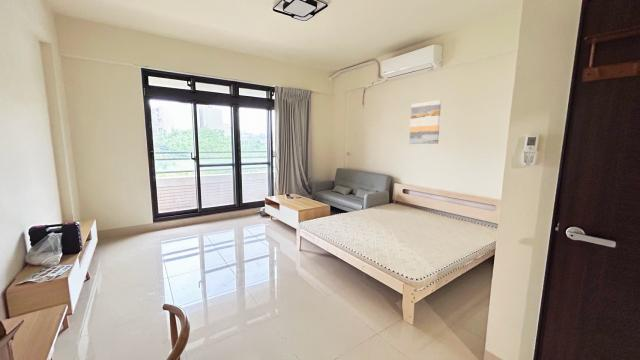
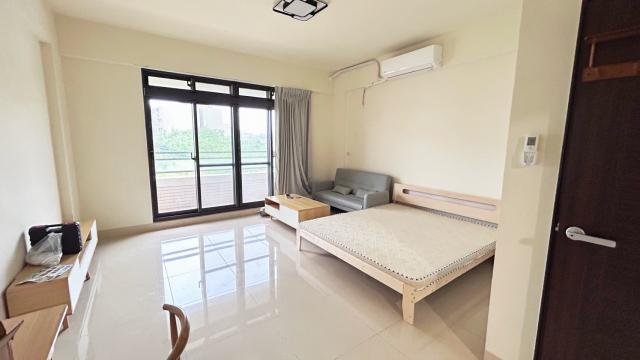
- wall art (424, 123)
